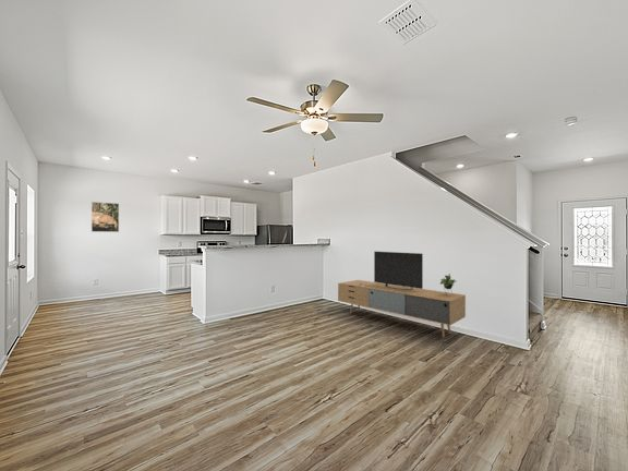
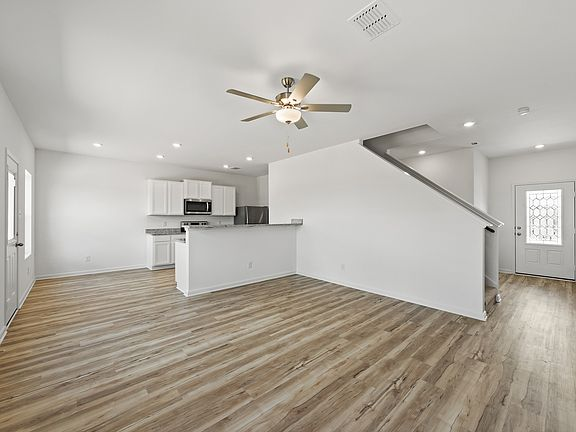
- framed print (105, 217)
- media console (395, 287)
